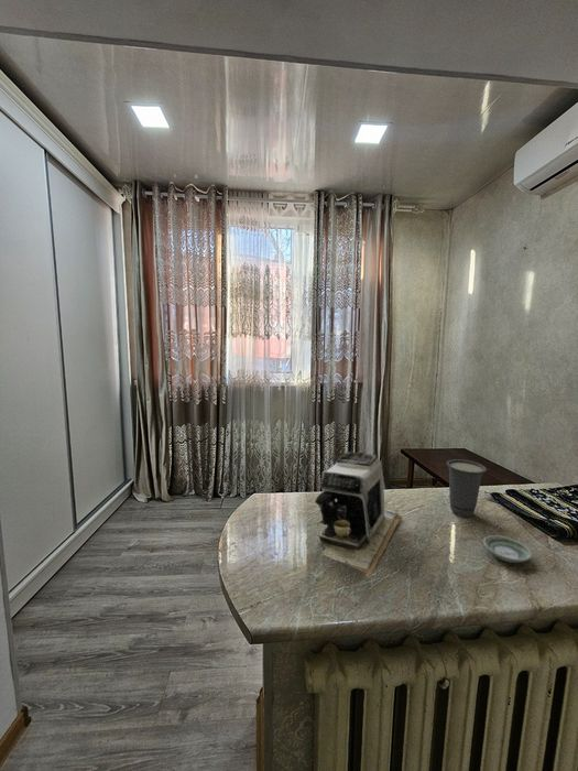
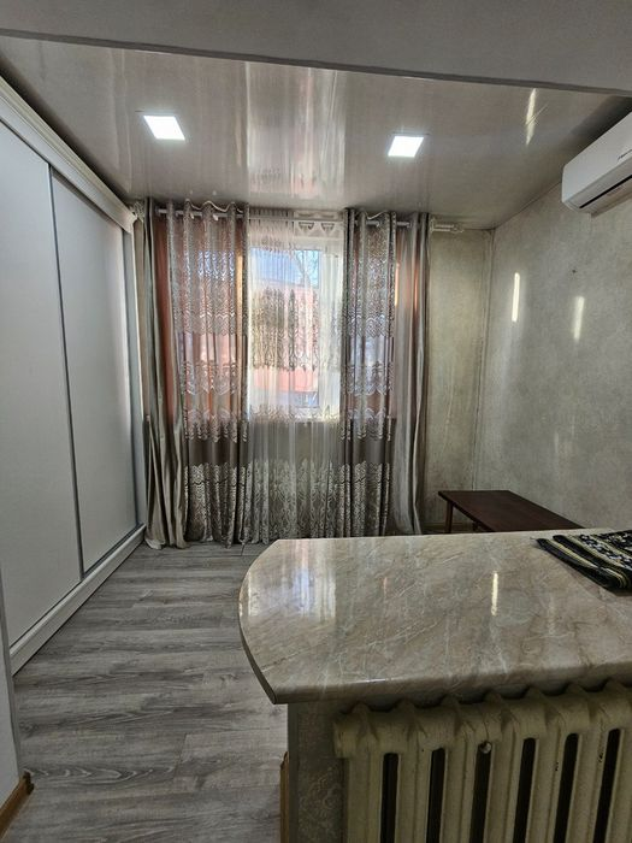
- cup (464, 488)
- coffee maker (363, 501)
- saucer (506, 551)
